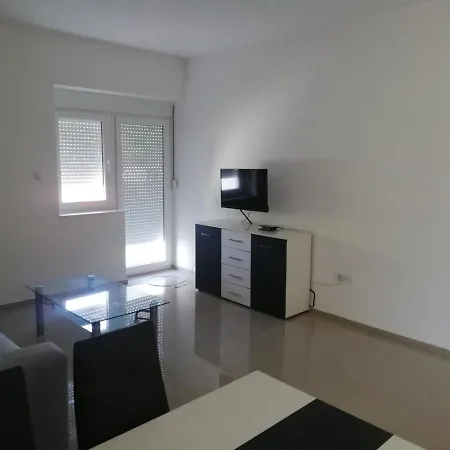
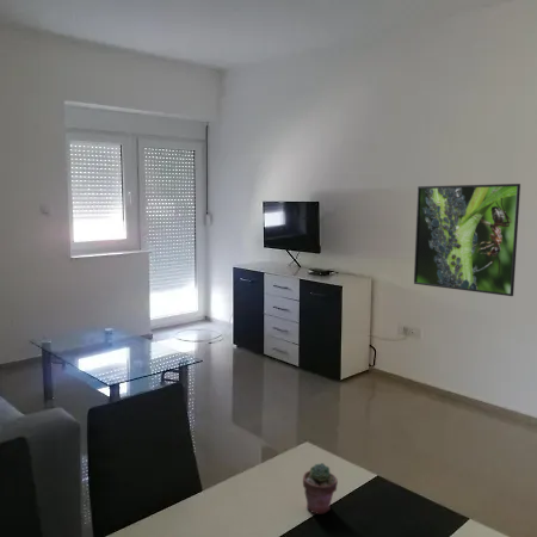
+ potted succulent (319, 486)
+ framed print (462, 237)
